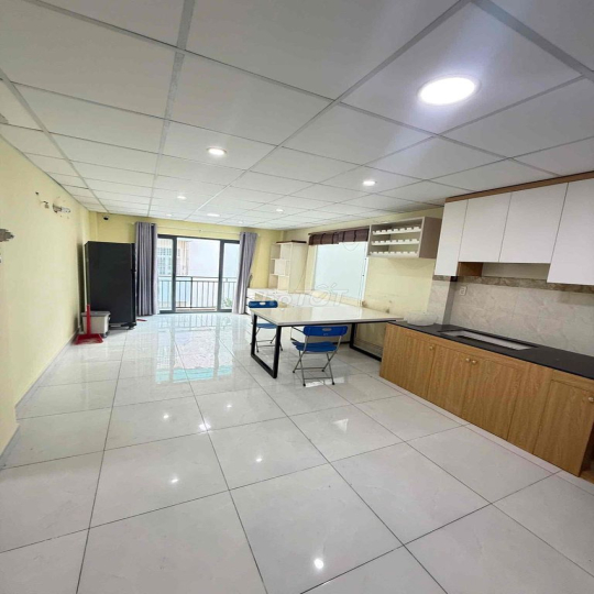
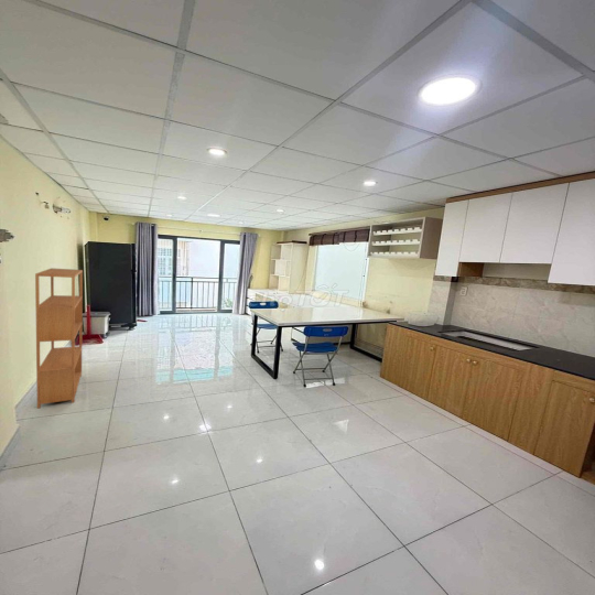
+ bookshelf (62, 332)
